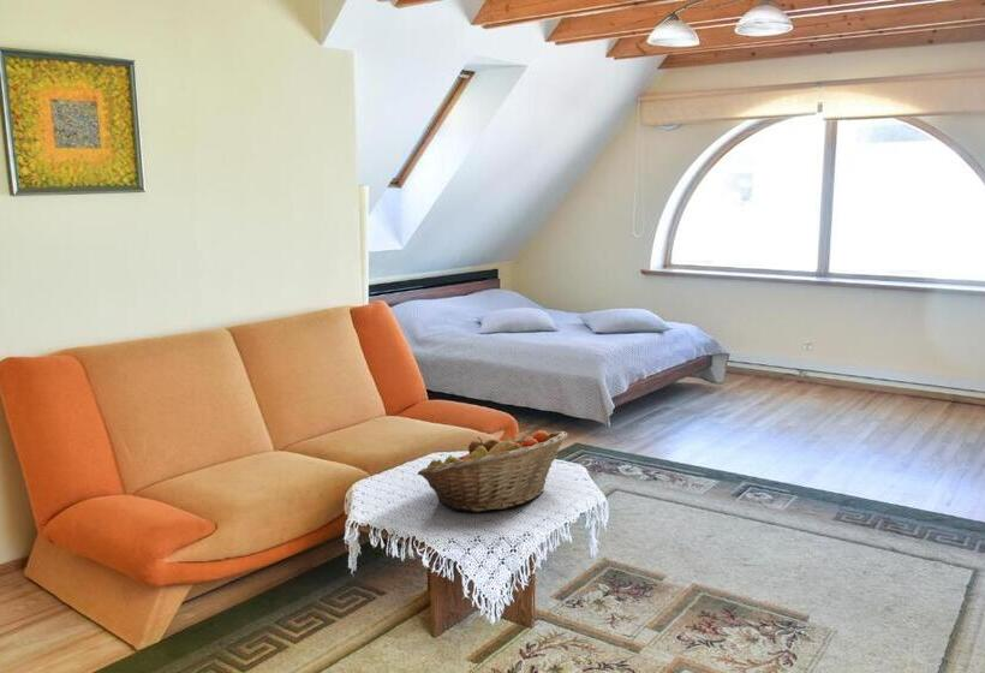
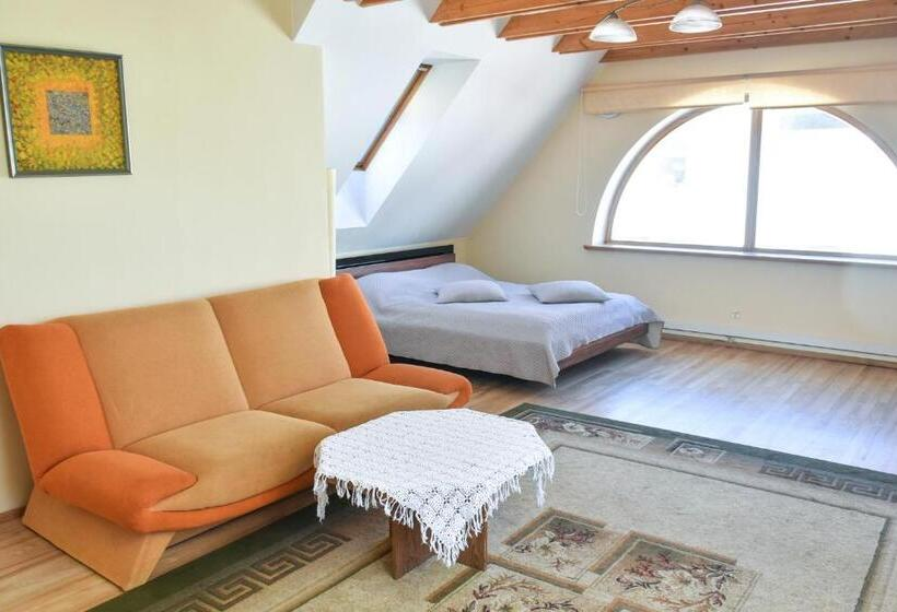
- fruit basket (495, 464)
